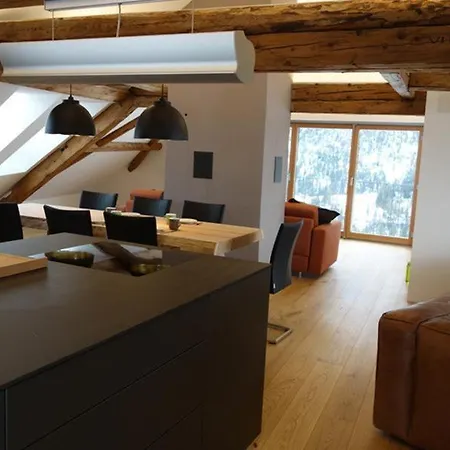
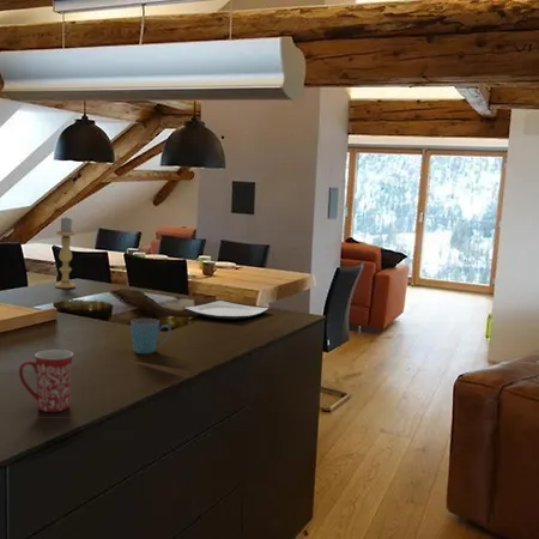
+ candle holder (65, 252)
+ mug (150, 335)
+ mug (46, 380)
+ plate (226, 310)
